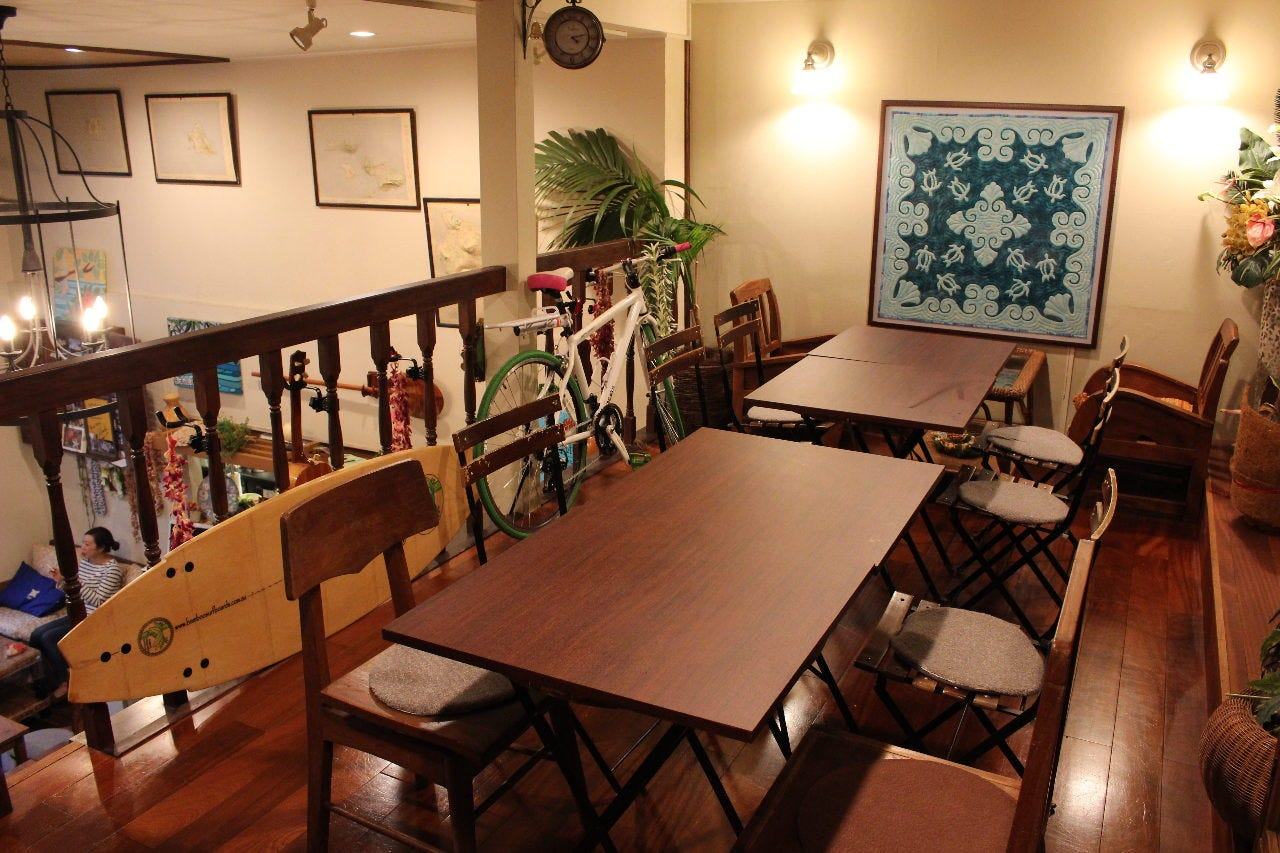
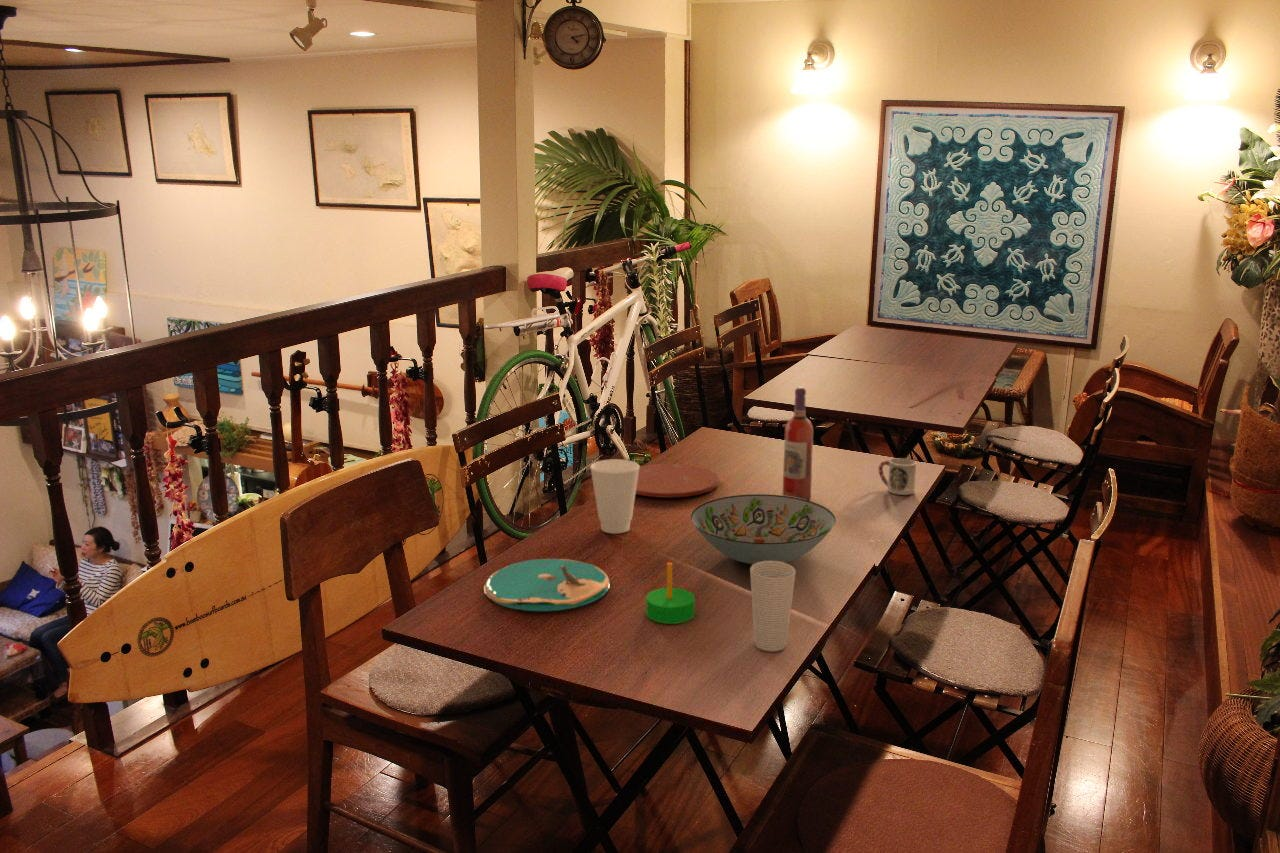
+ cup (771, 607)
+ decorative bowl (762, 537)
+ plate (547, 574)
+ wine bottle (798, 444)
+ cup (896, 475)
+ cup (615, 497)
+ plate (667, 479)
+ candle (670, 585)
